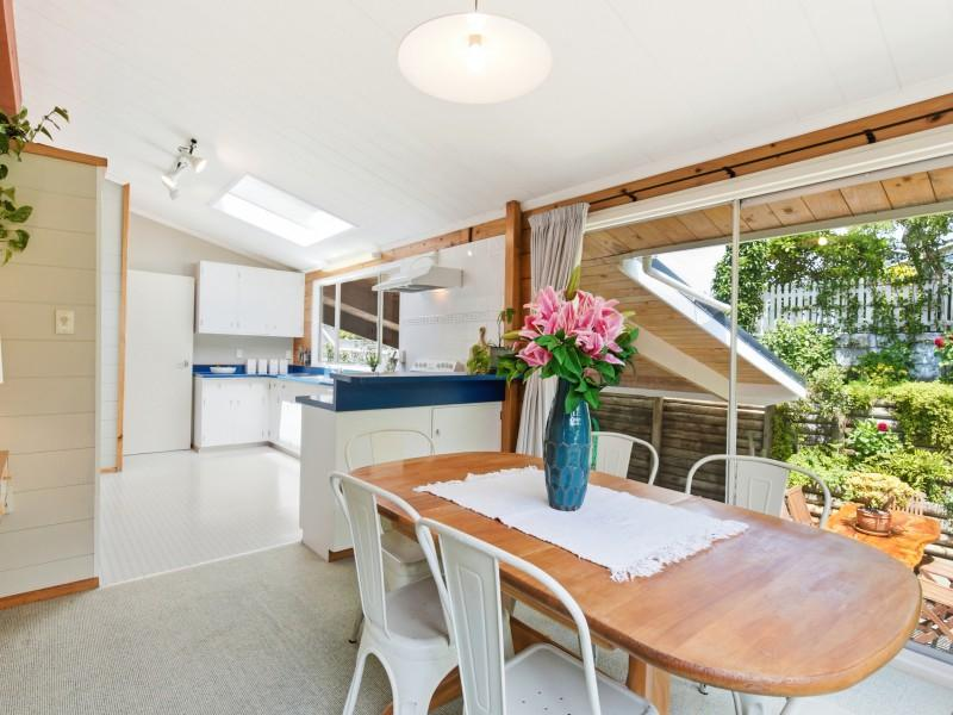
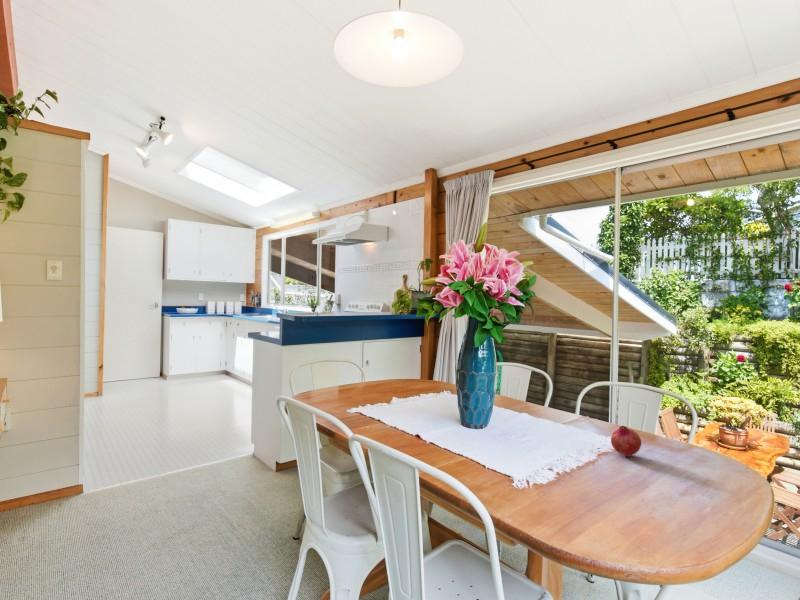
+ fruit (626, 439)
